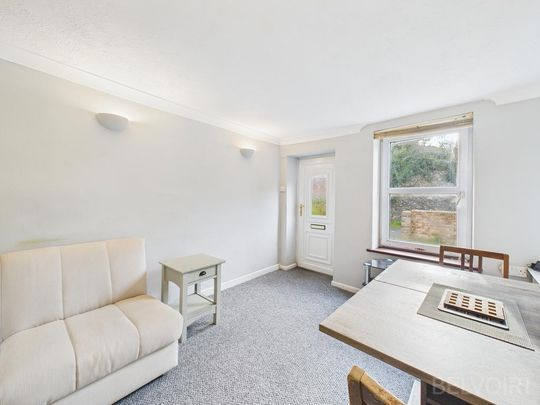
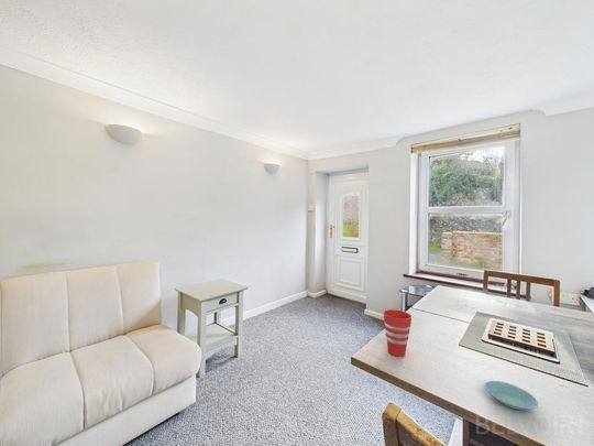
+ cup (396, 333)
+ saucer (509, 396)
